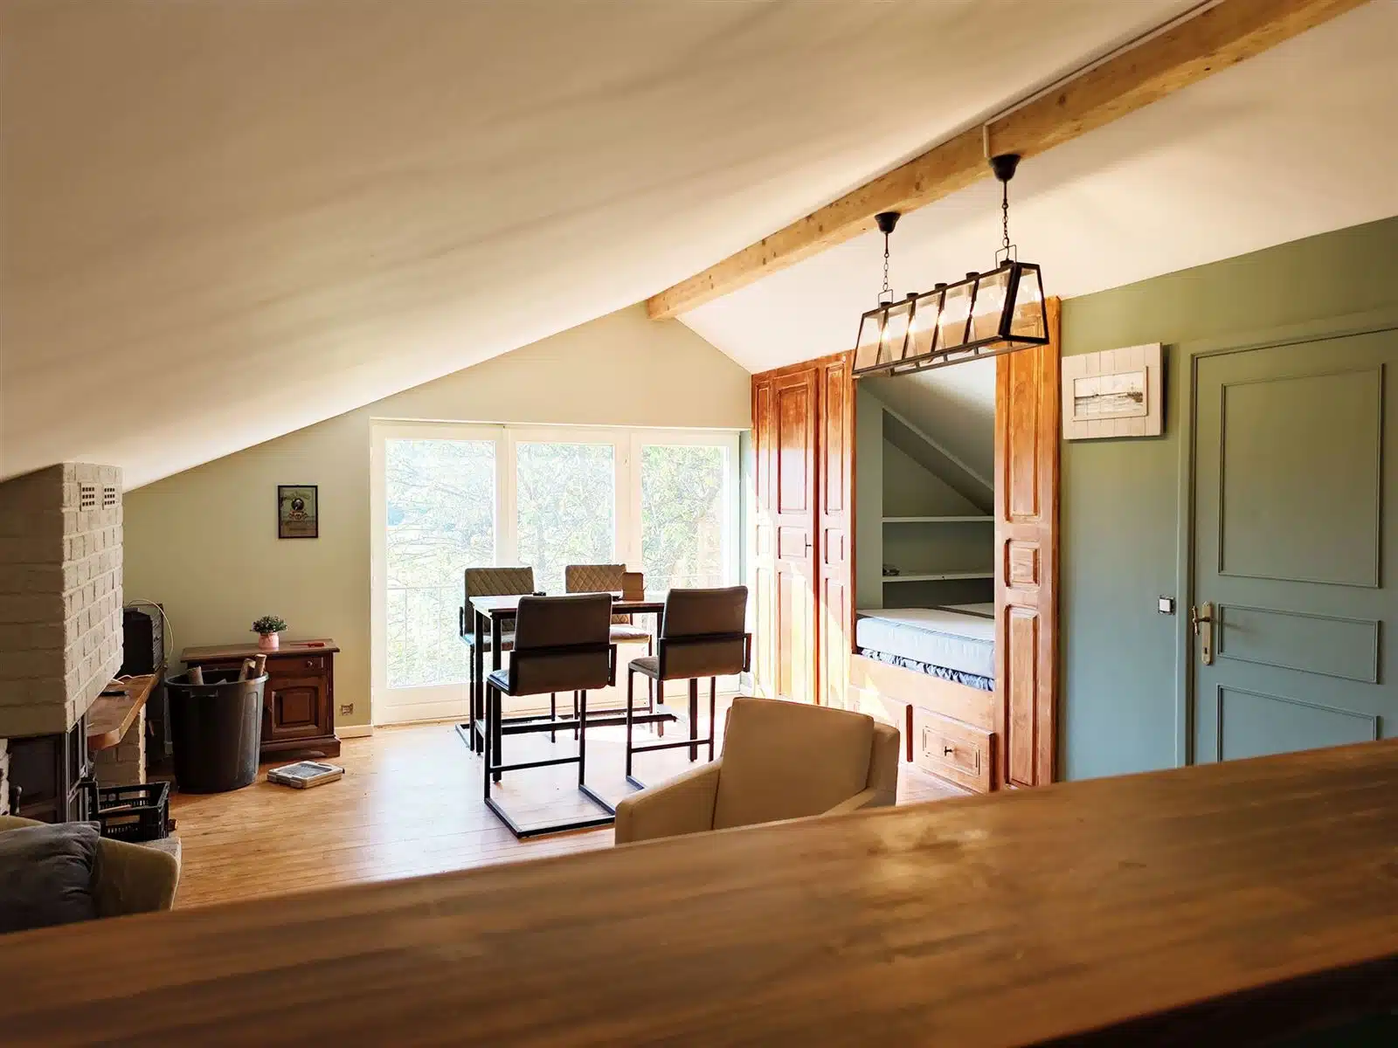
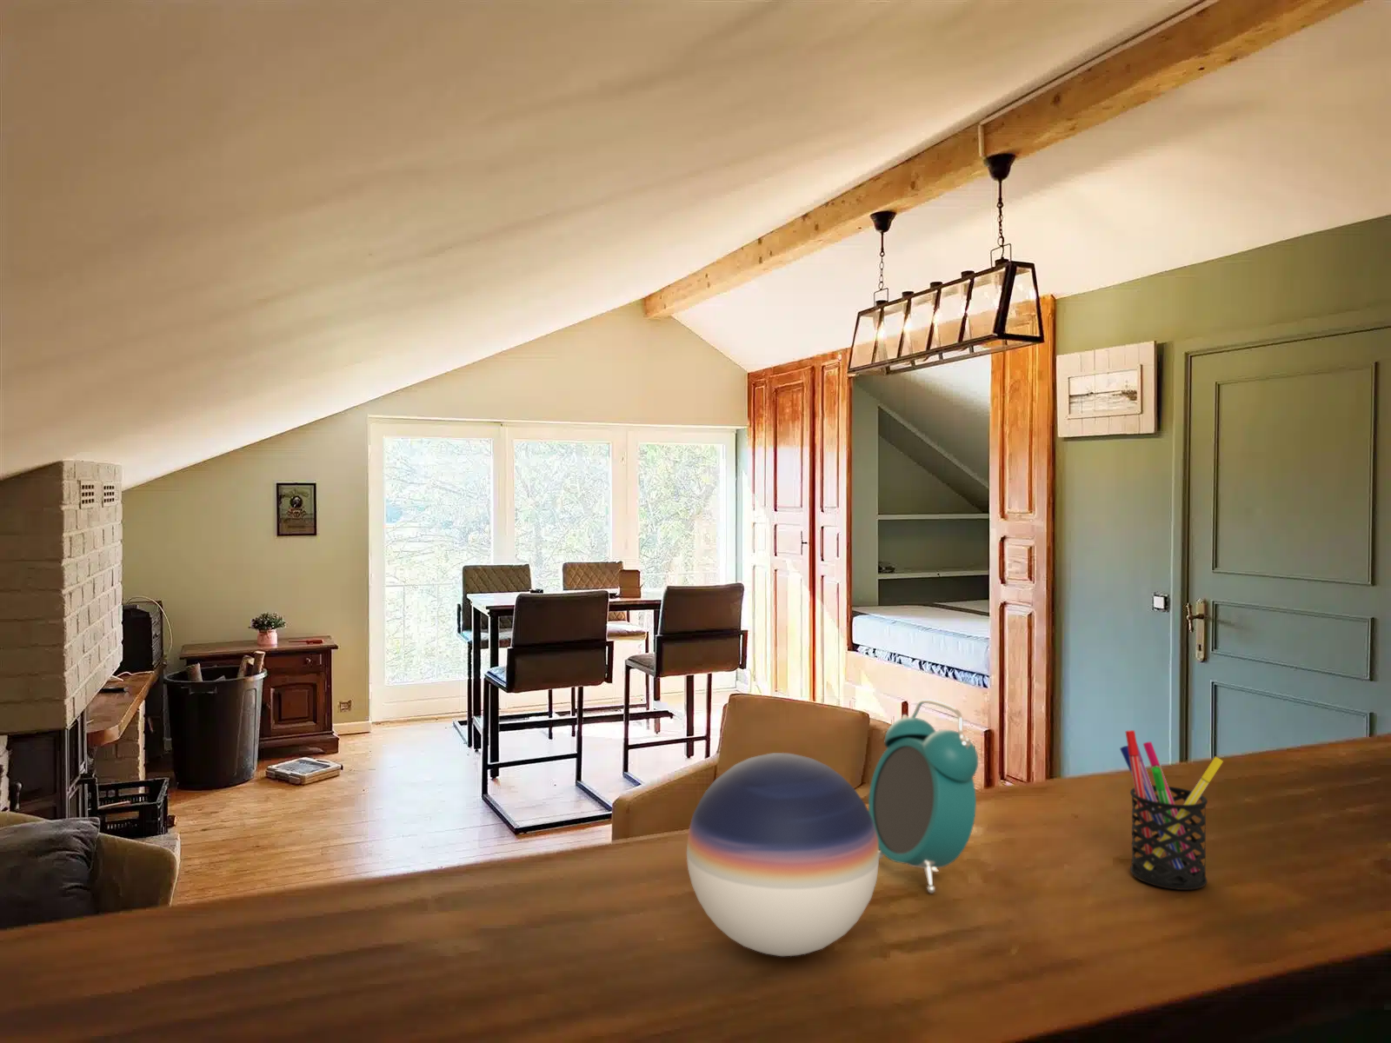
+ pen holder (1161, 806)
+ speaker (782, 851)
+ alarm clock (921, 788)
